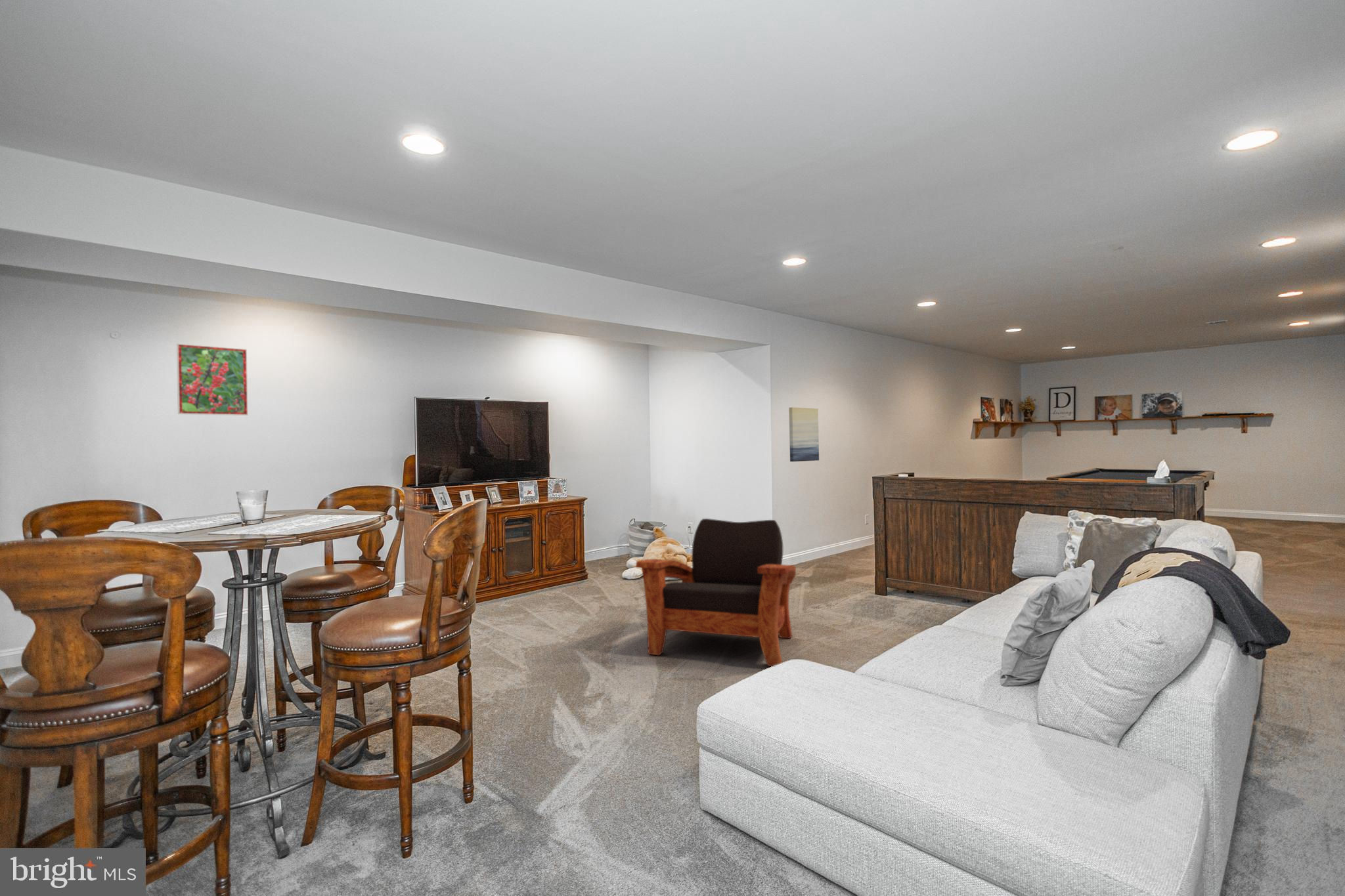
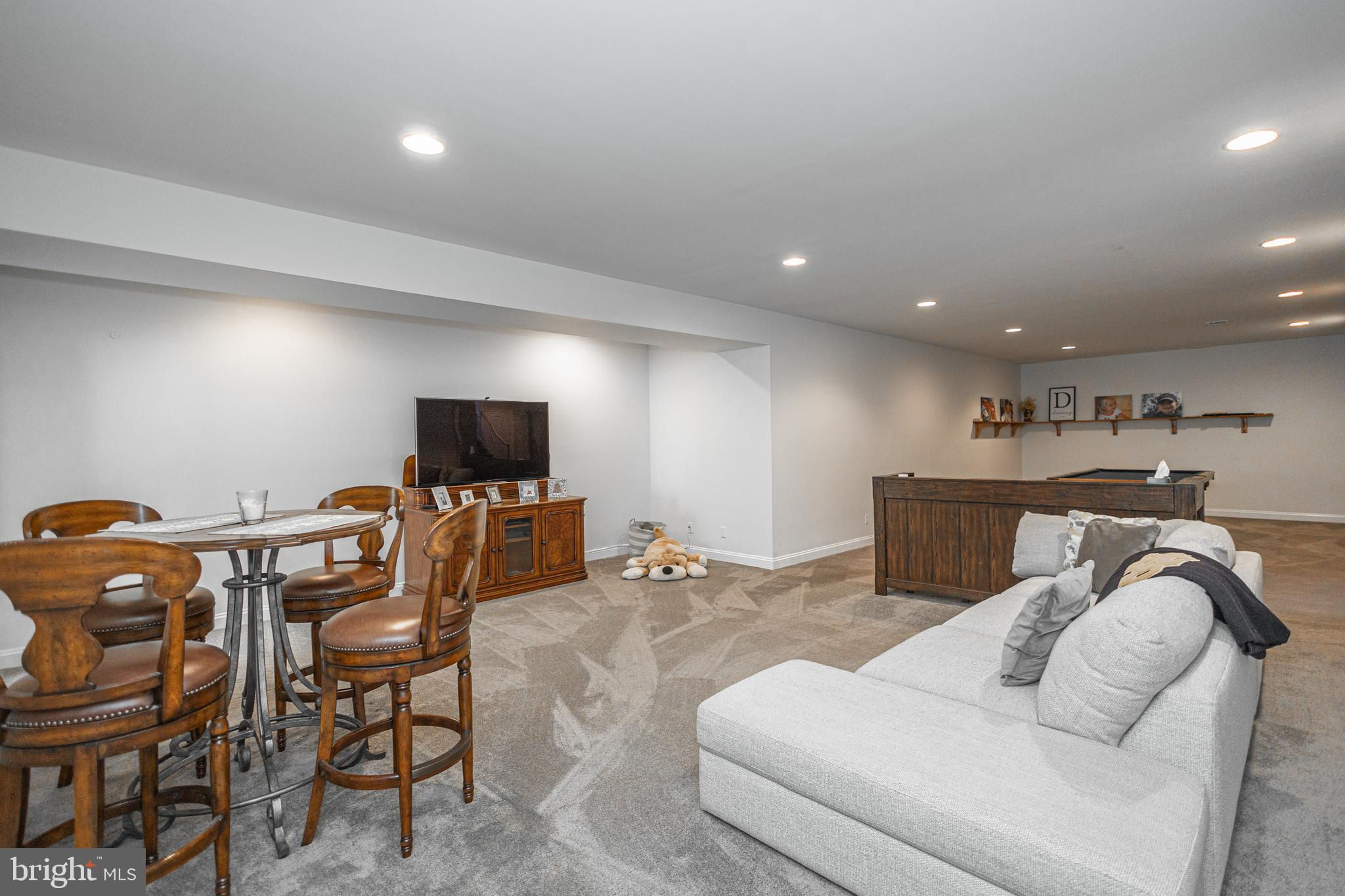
- armchair (726, 583)
- wall art (804, 435)
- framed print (213, 381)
